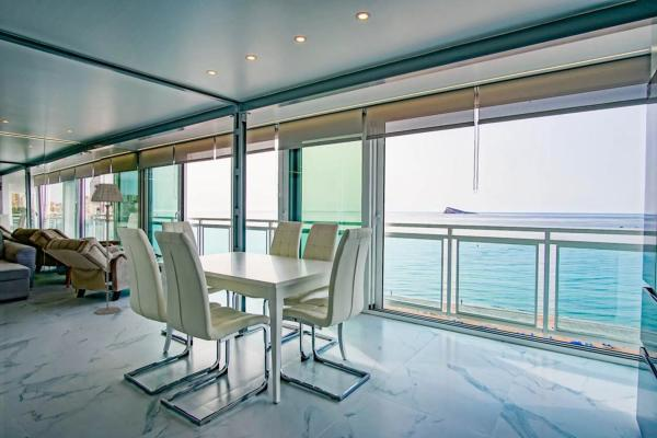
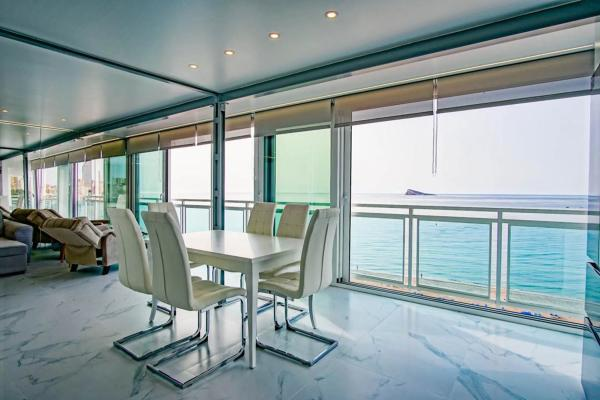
- floor lamp (107, 247)
